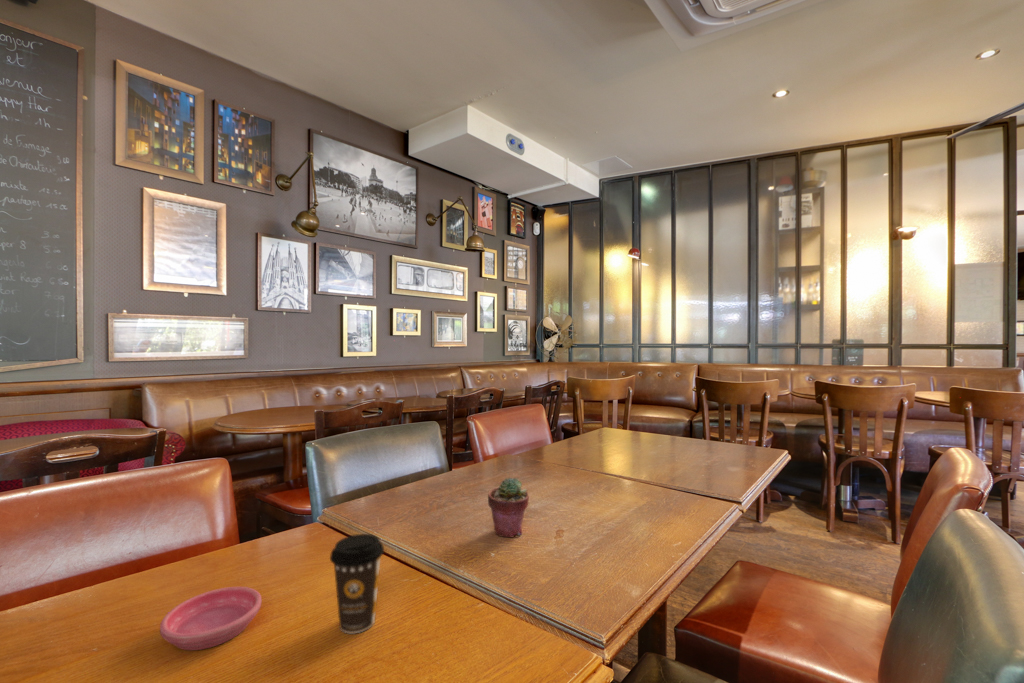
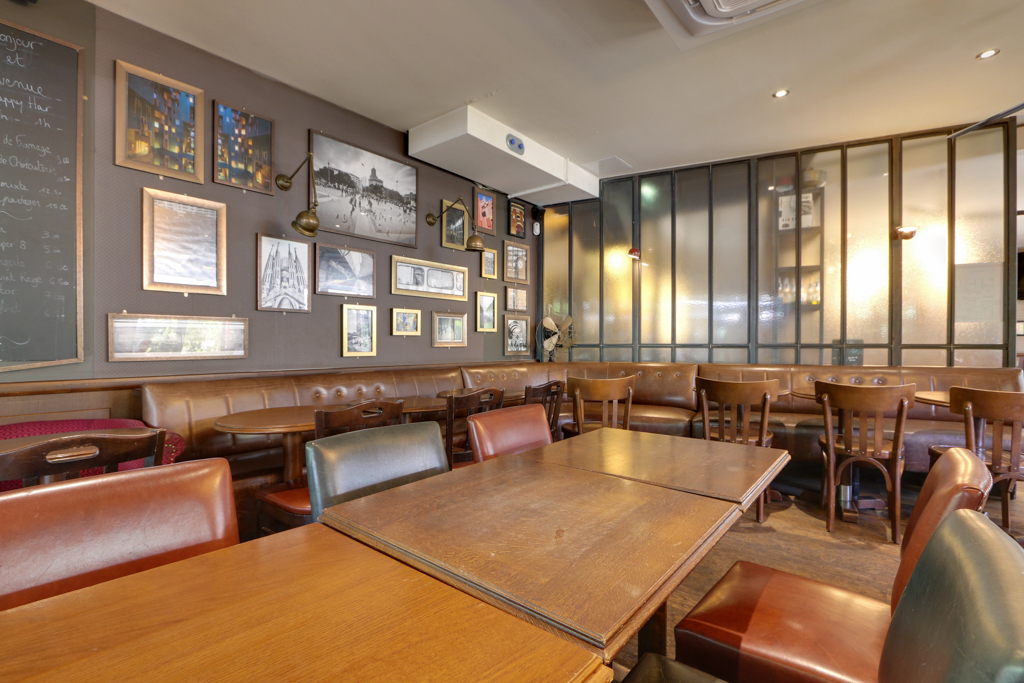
- coffee cup (357, 582)
- potted succulent (508, 504)
- saucer (213, 618)
